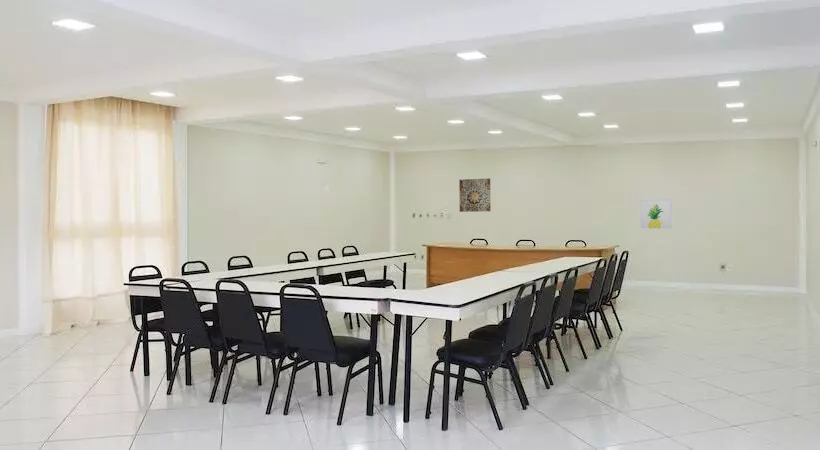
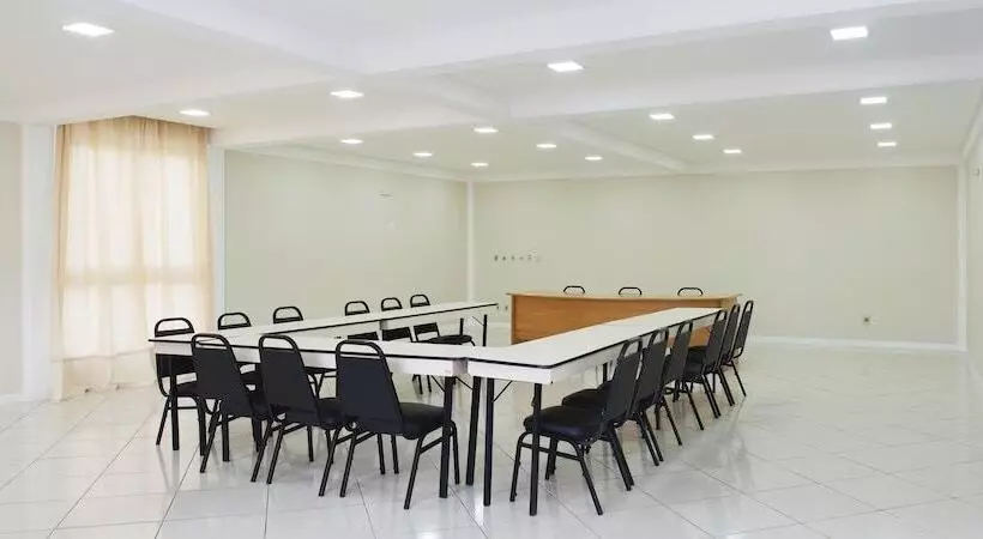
- wall art (655, 214)
- wall art (474, 195)
